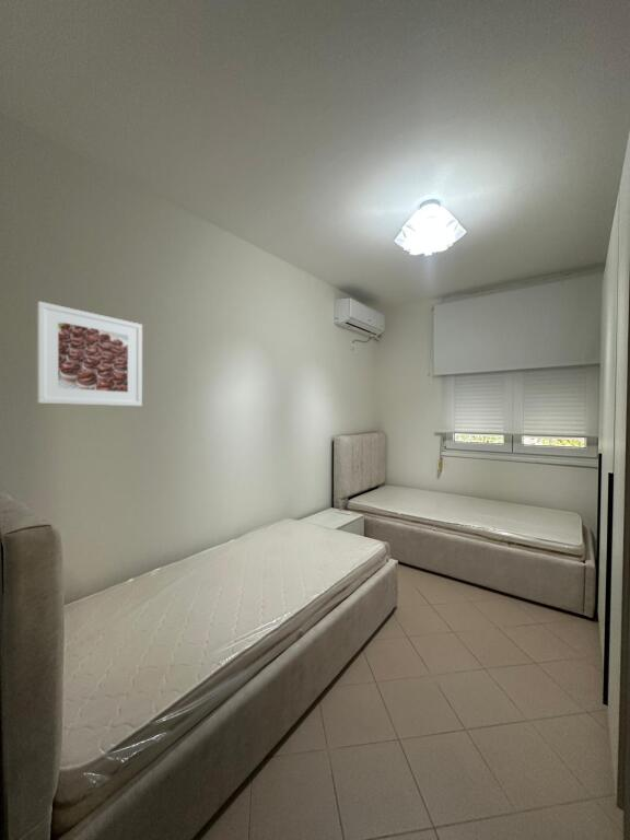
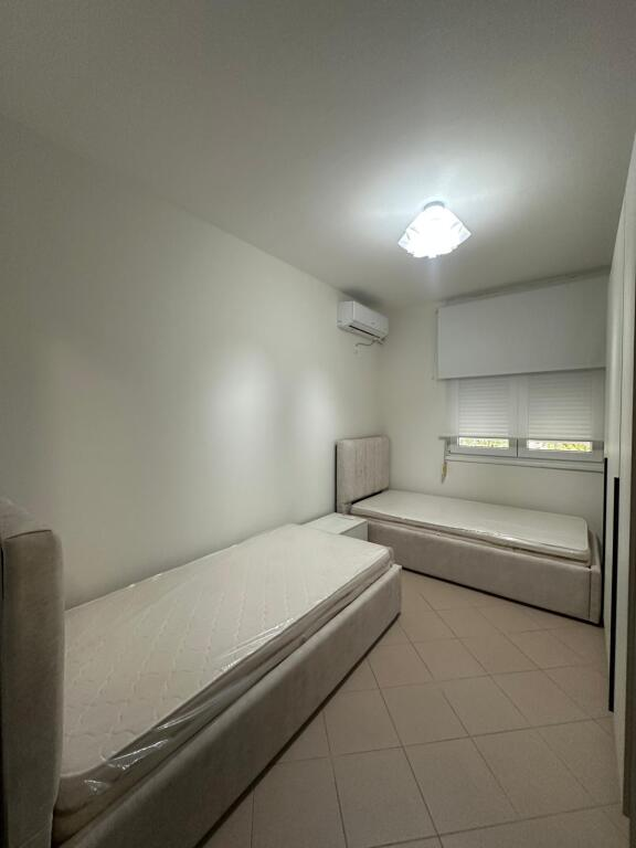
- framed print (95, 359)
